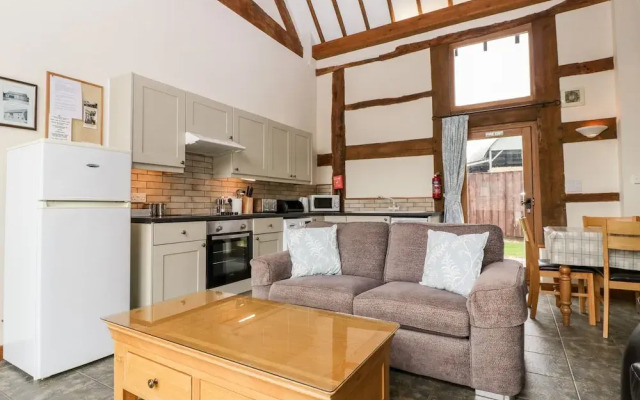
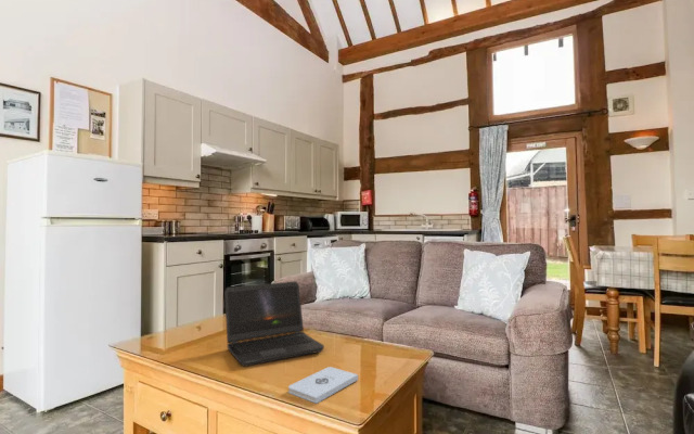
+ notepad (323, 383)
+ laptop computer (273, 318)
